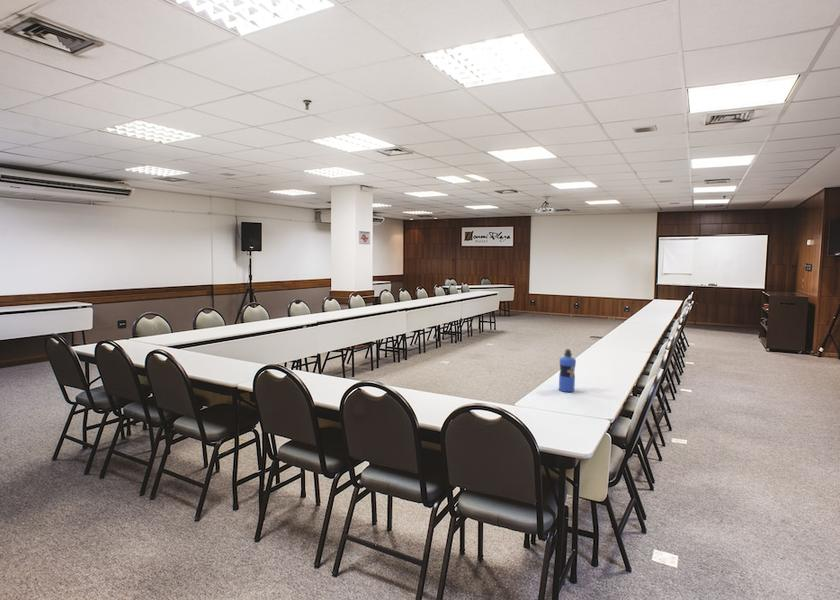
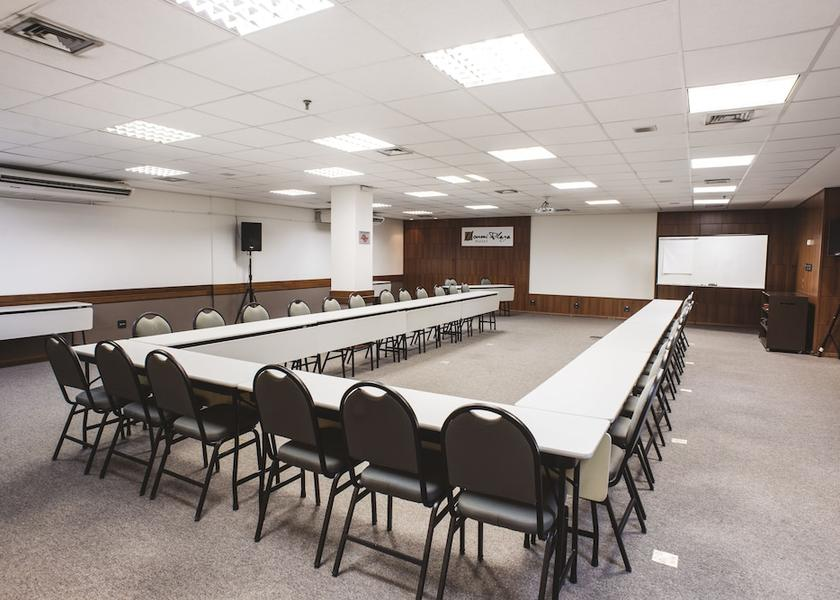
- water bottle (567, 369)
